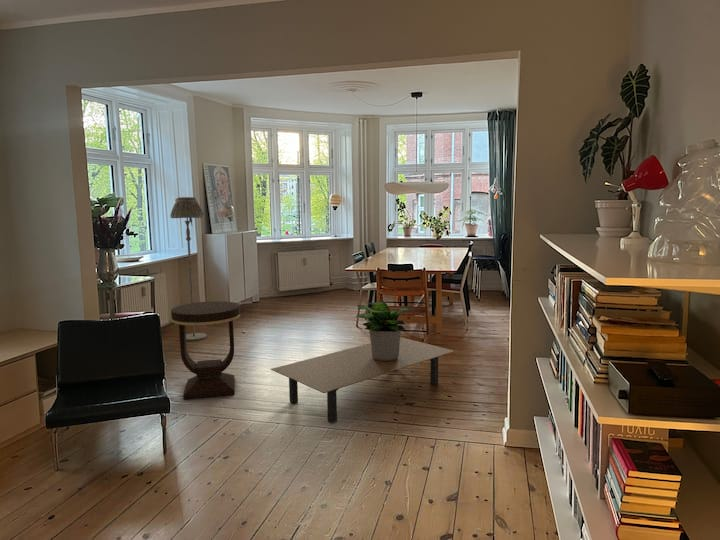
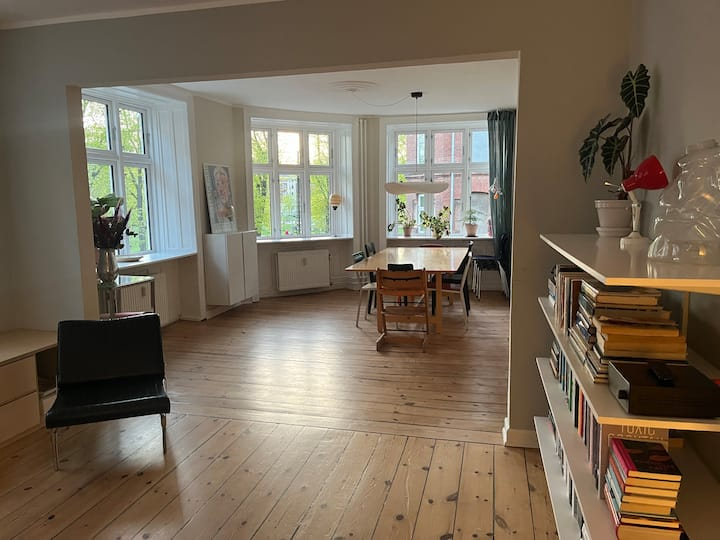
- floor lamp (190, 268)
- coffee table (367, 376)
- side table (208, 360)
- potted plant (383, 331)
